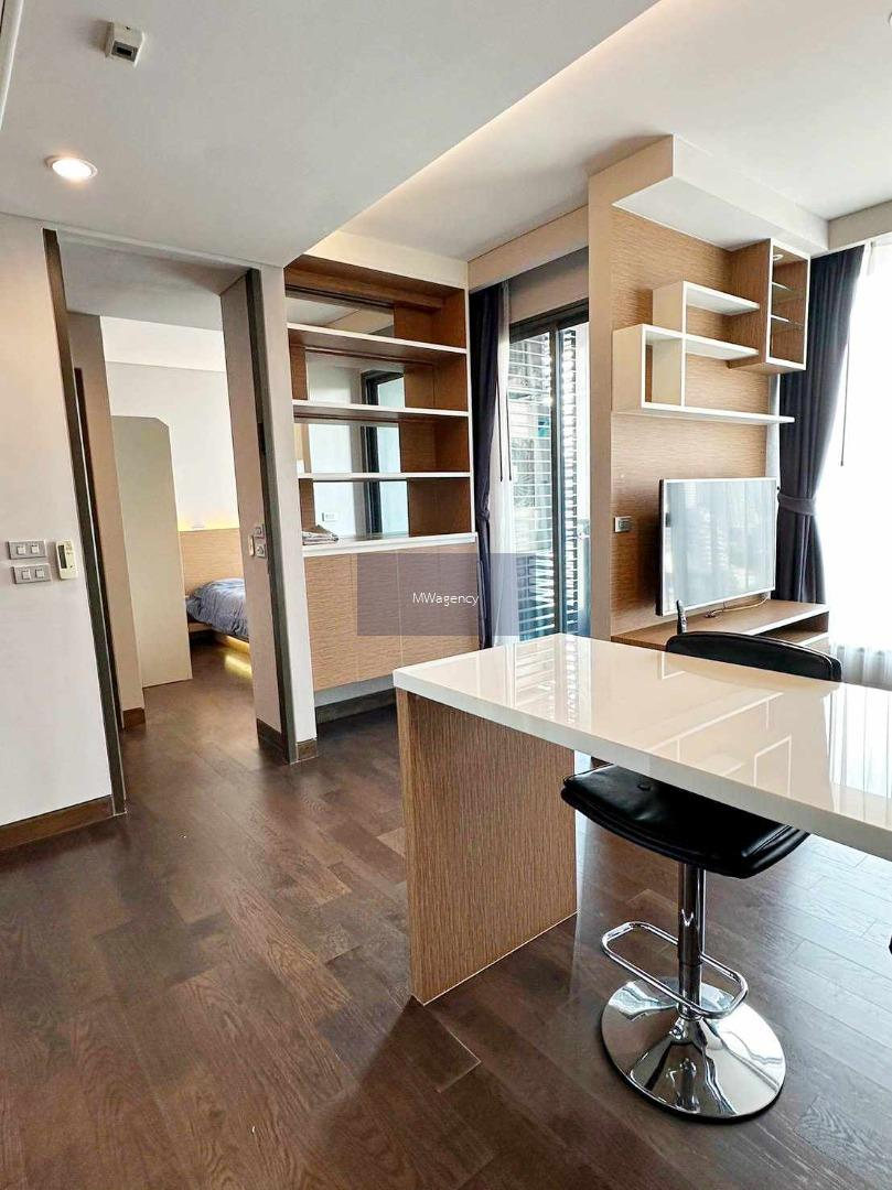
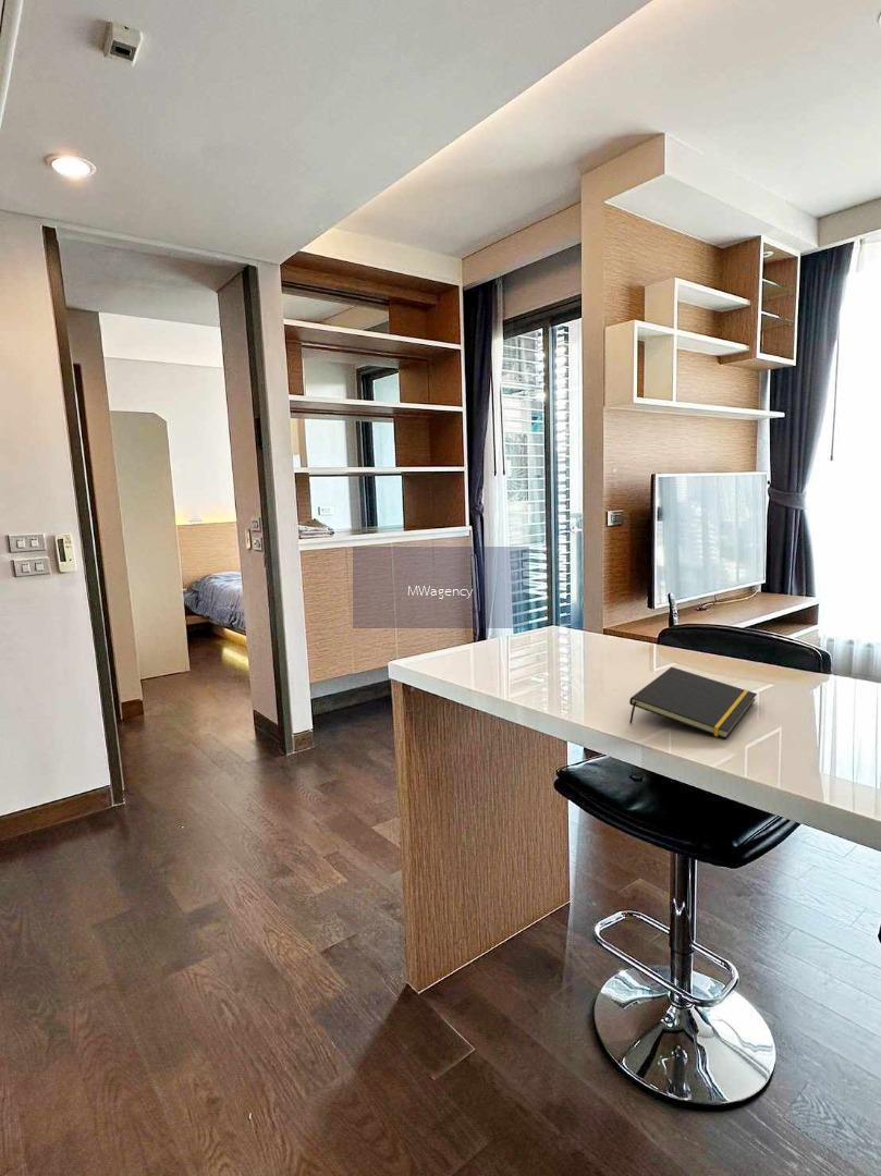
+ notepad (695, 698)
